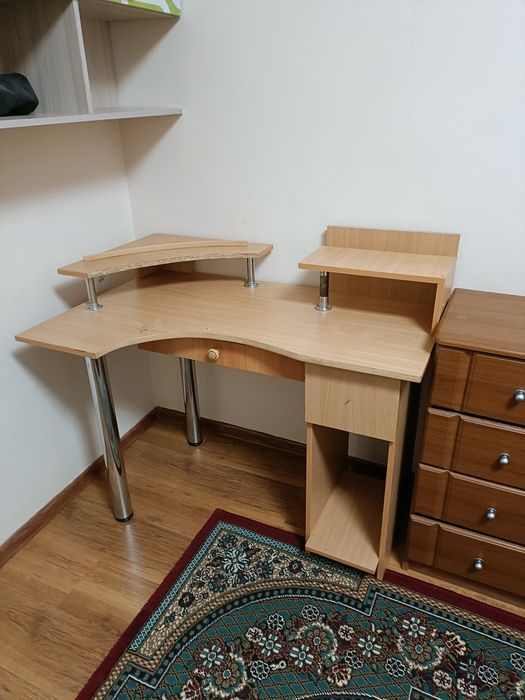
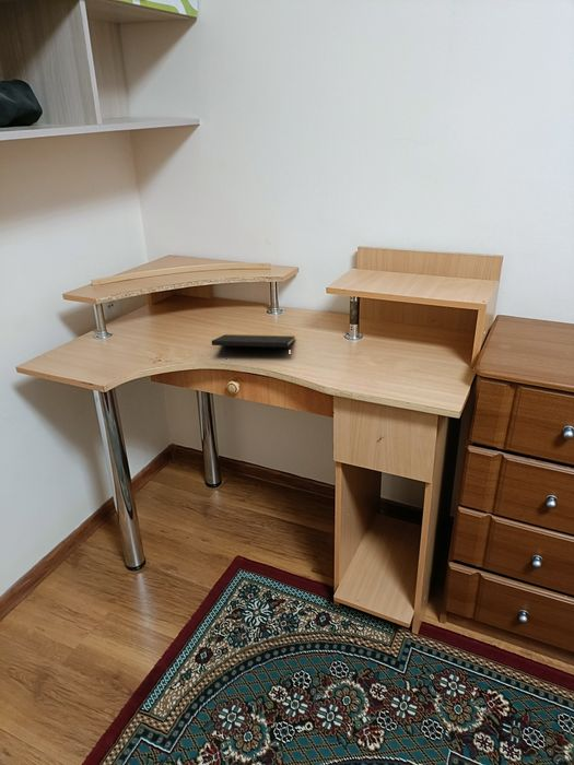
+ notepad (255, 340)
